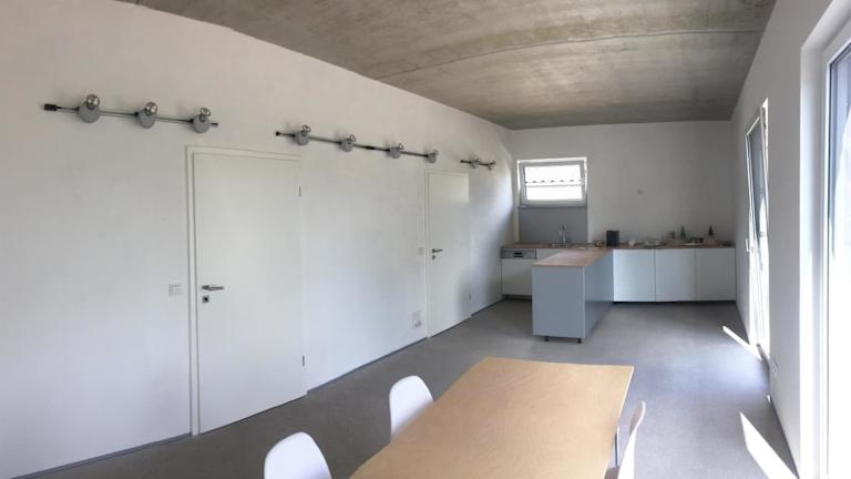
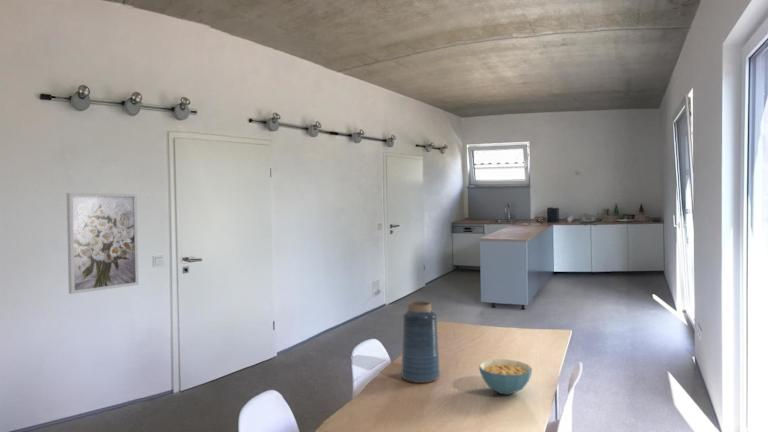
+ wall art (104, 241)
+ vase (420, 340)
+ cereal bowl (505, 379)
